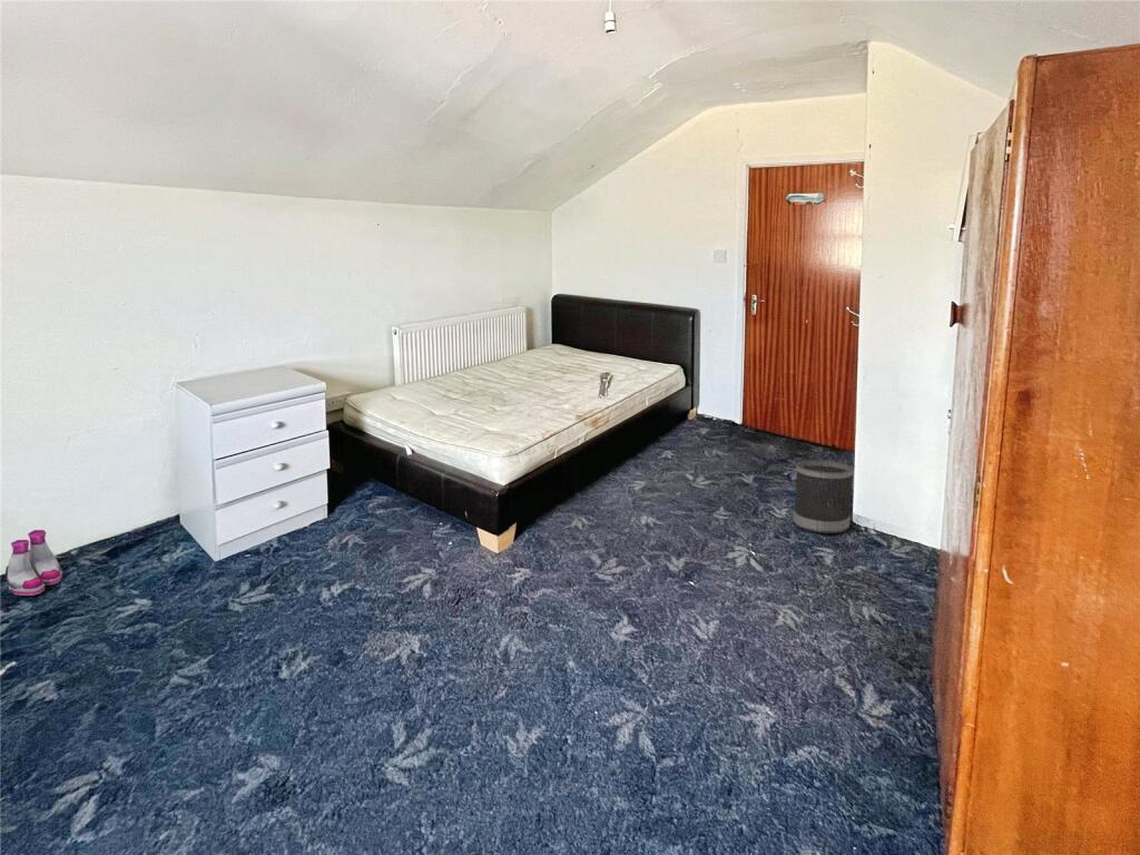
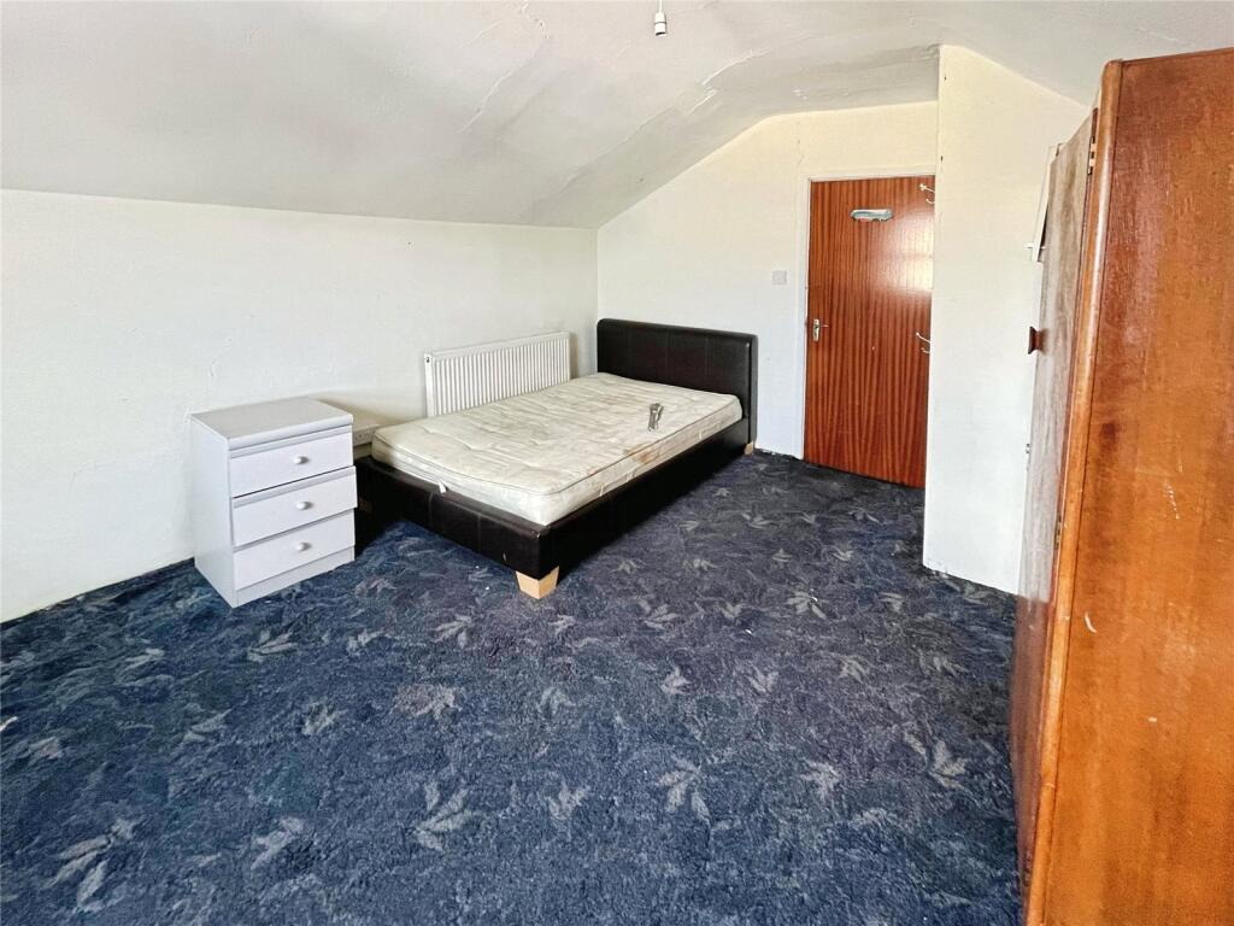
- wastebasket (823, 494)
- boots (32, 559)
